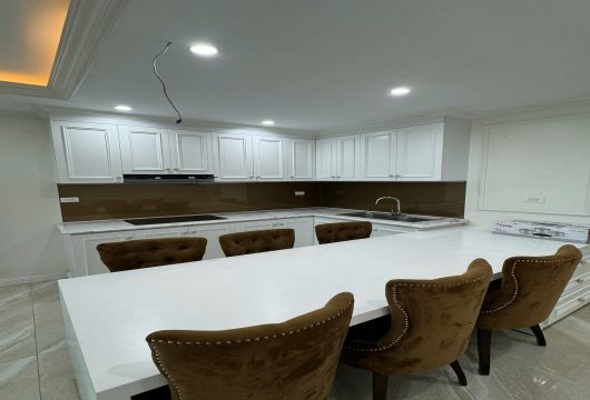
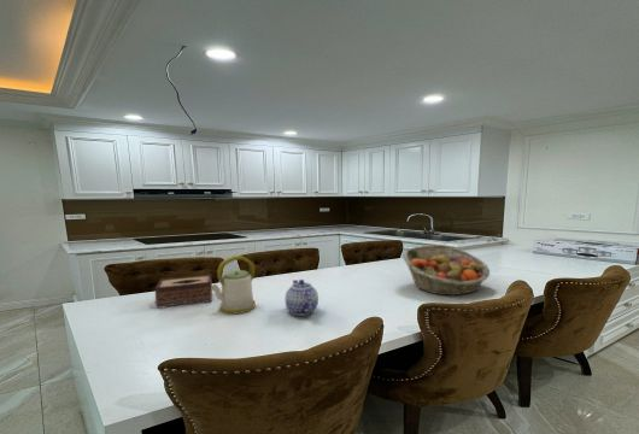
+ teapot (301, 295)
+ fruit basket (444, 268)
+ tissue box (186, 289)
+ kettle (233, 282)
